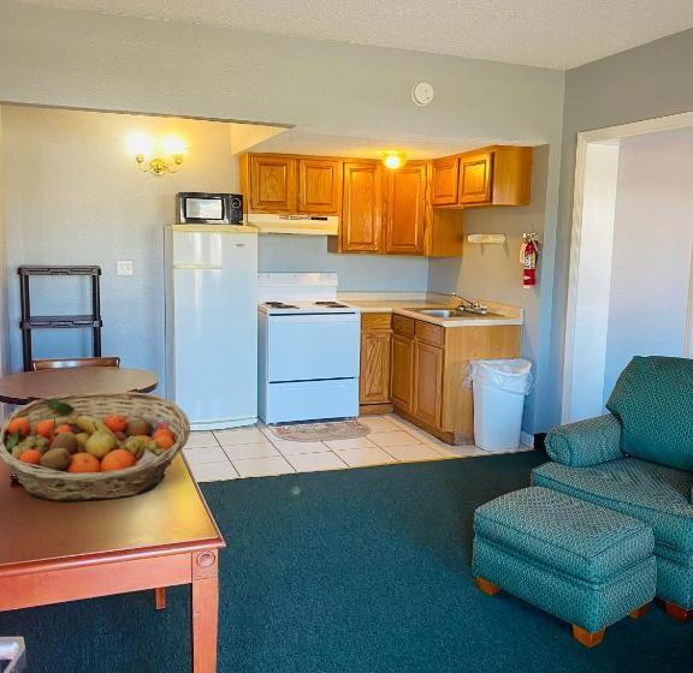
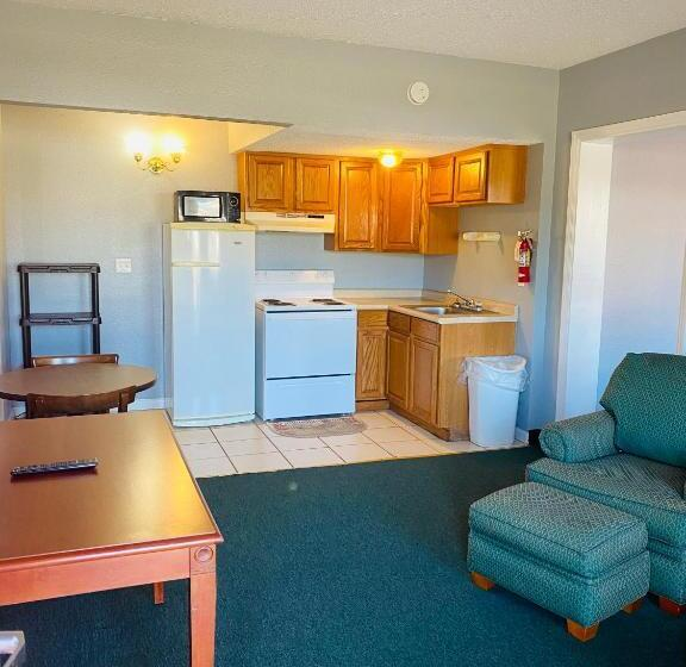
- fruit basket (95, 443)
